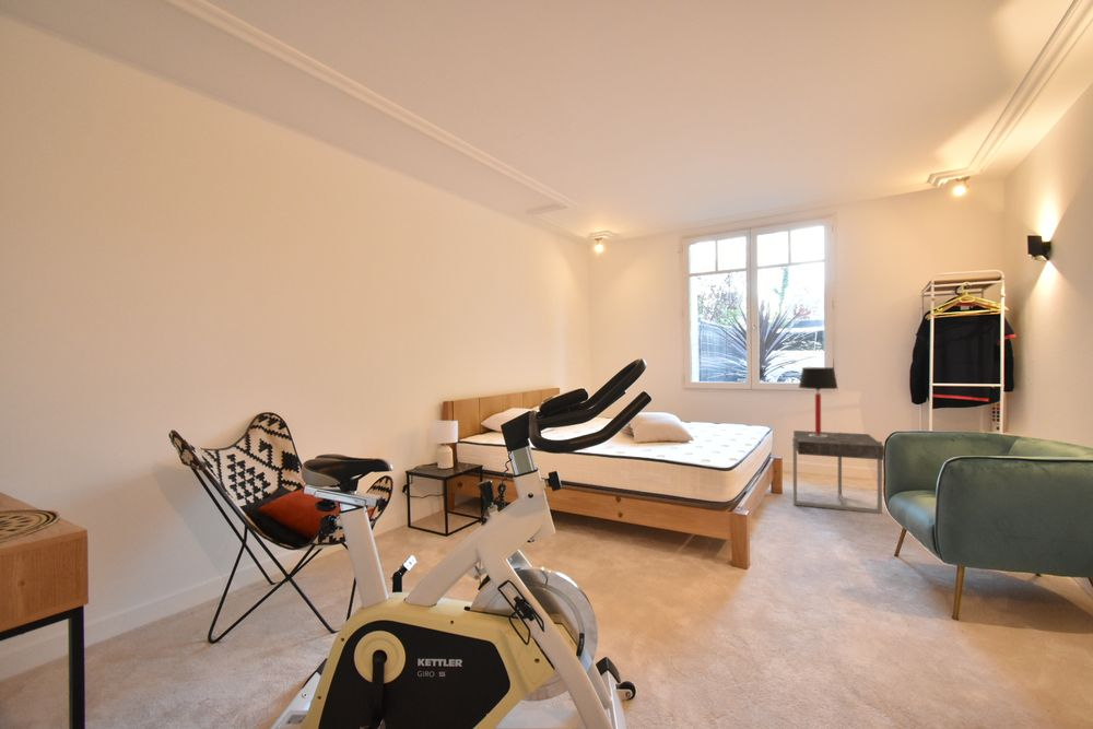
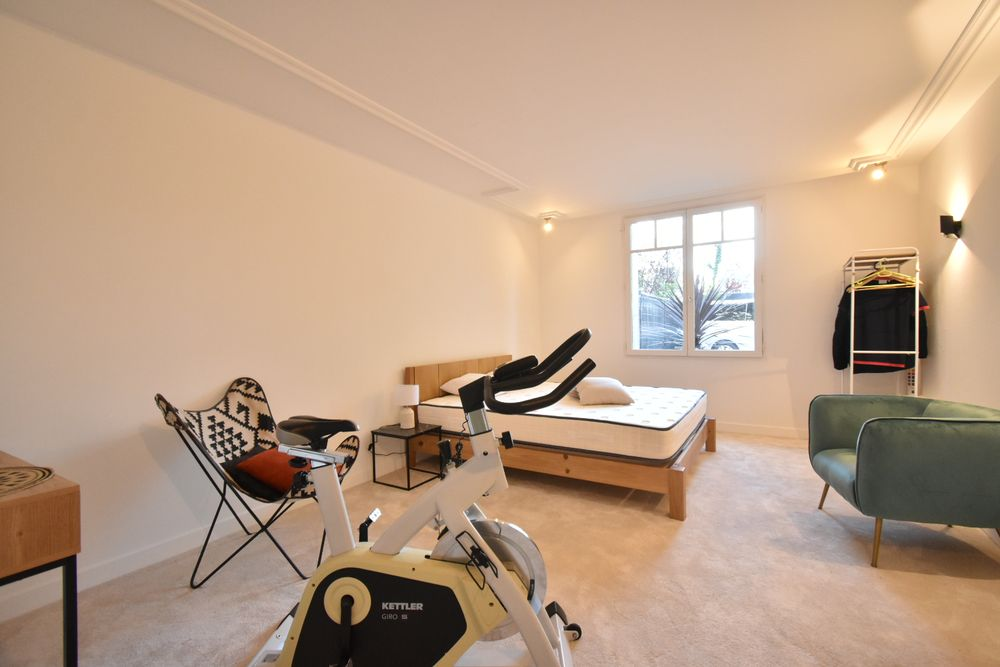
- side table (838, 471)
- table lamp (818, 401)
